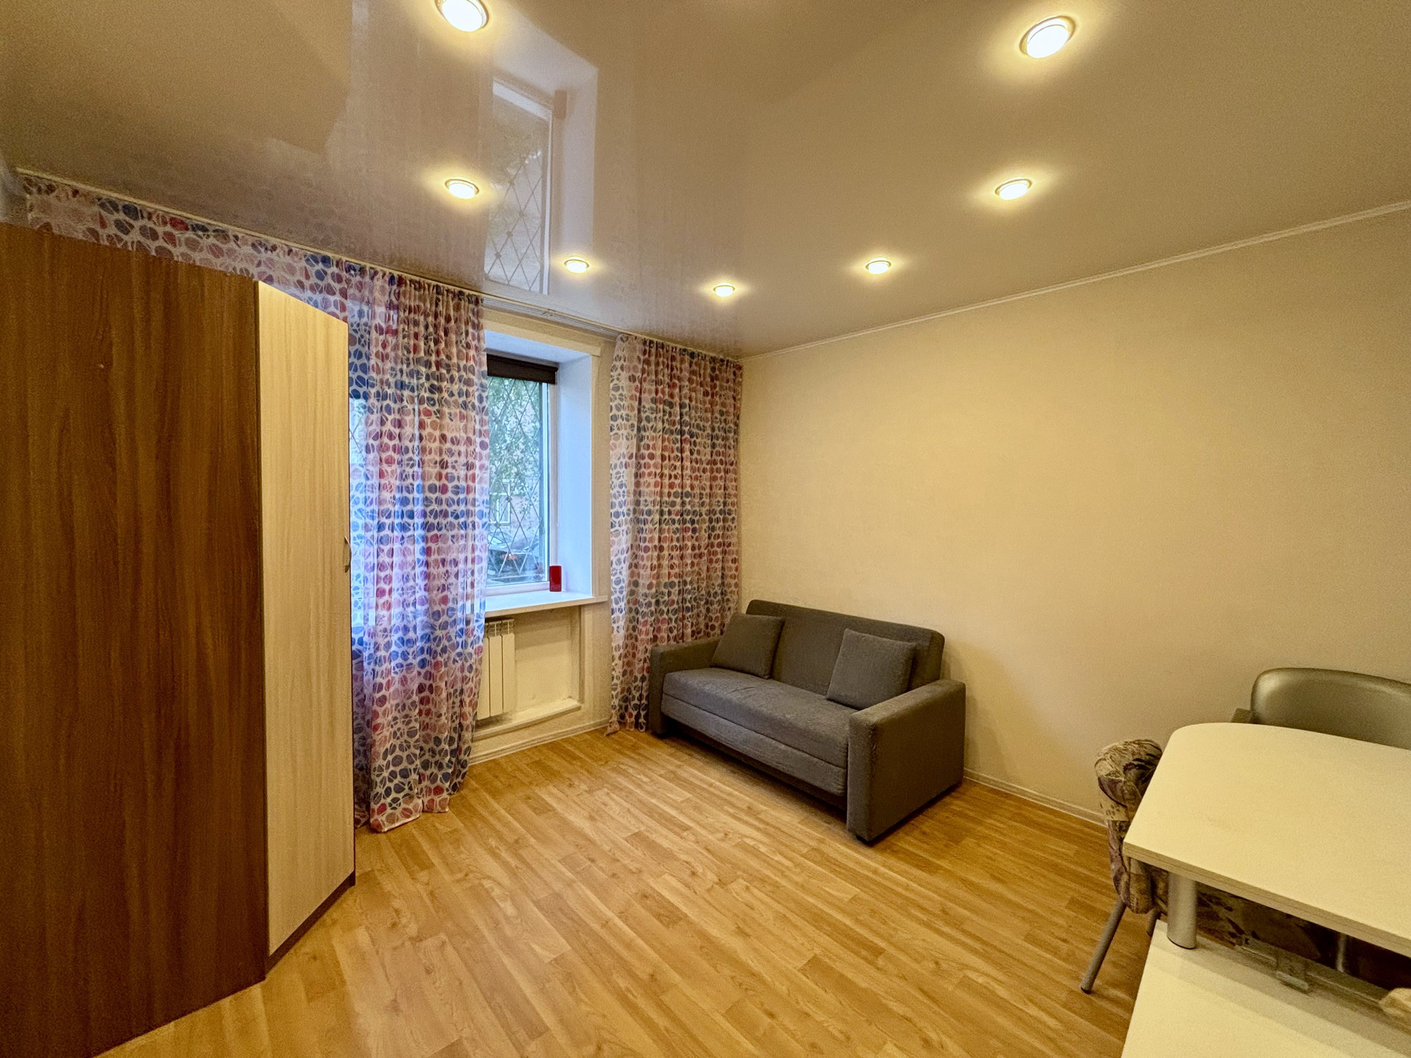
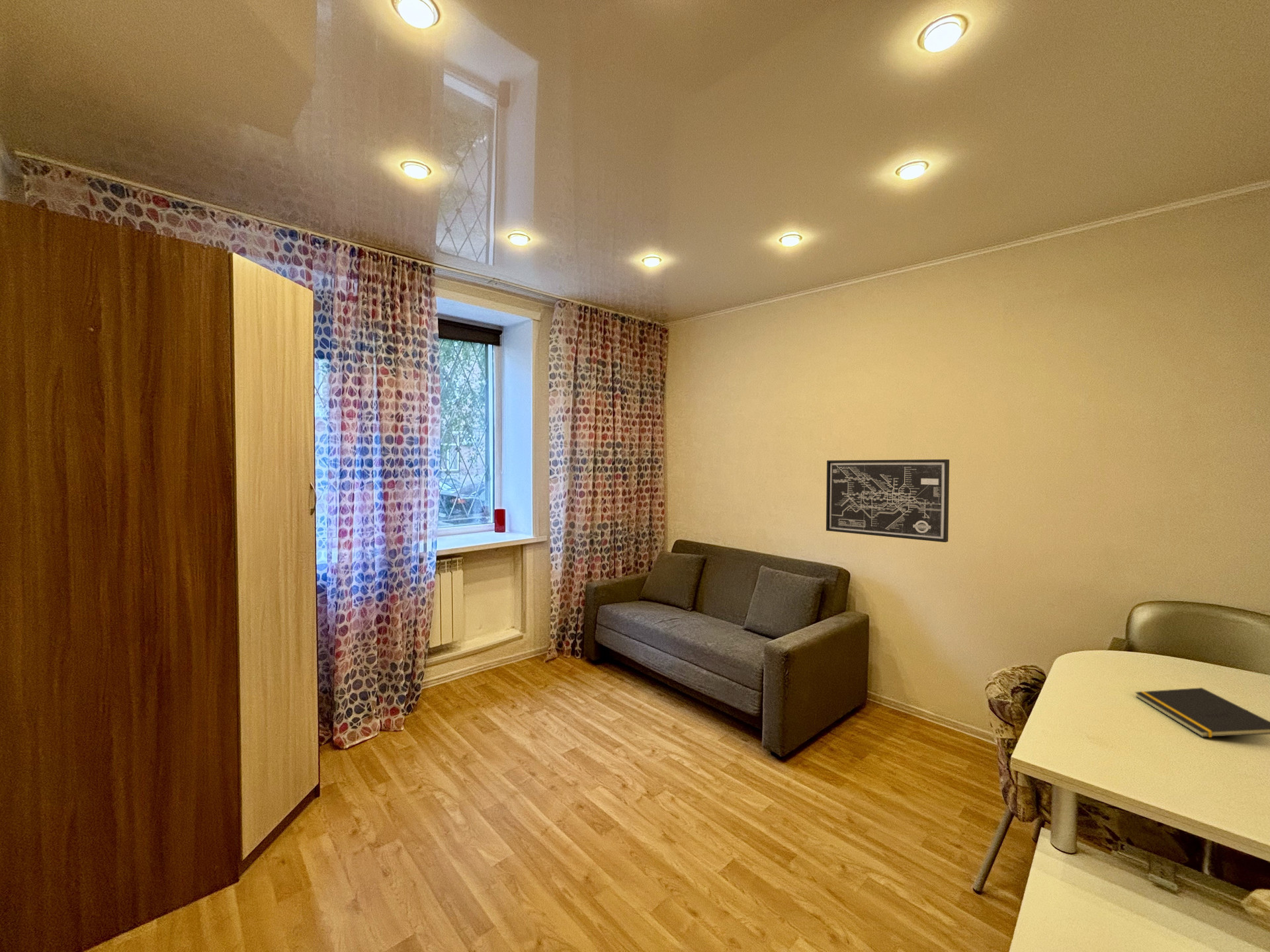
+ wall art (882, 498)
+ notepad (1202, 711)
